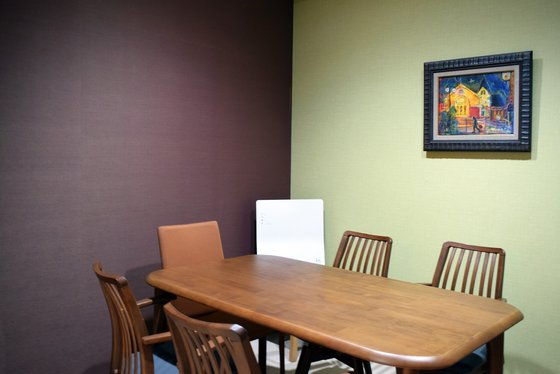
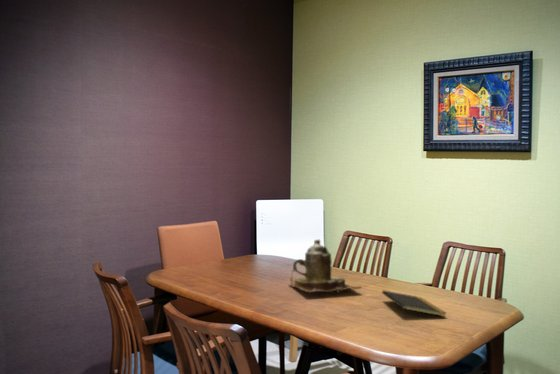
+ notepad (412, 302)
+ teapot (323, 264)
